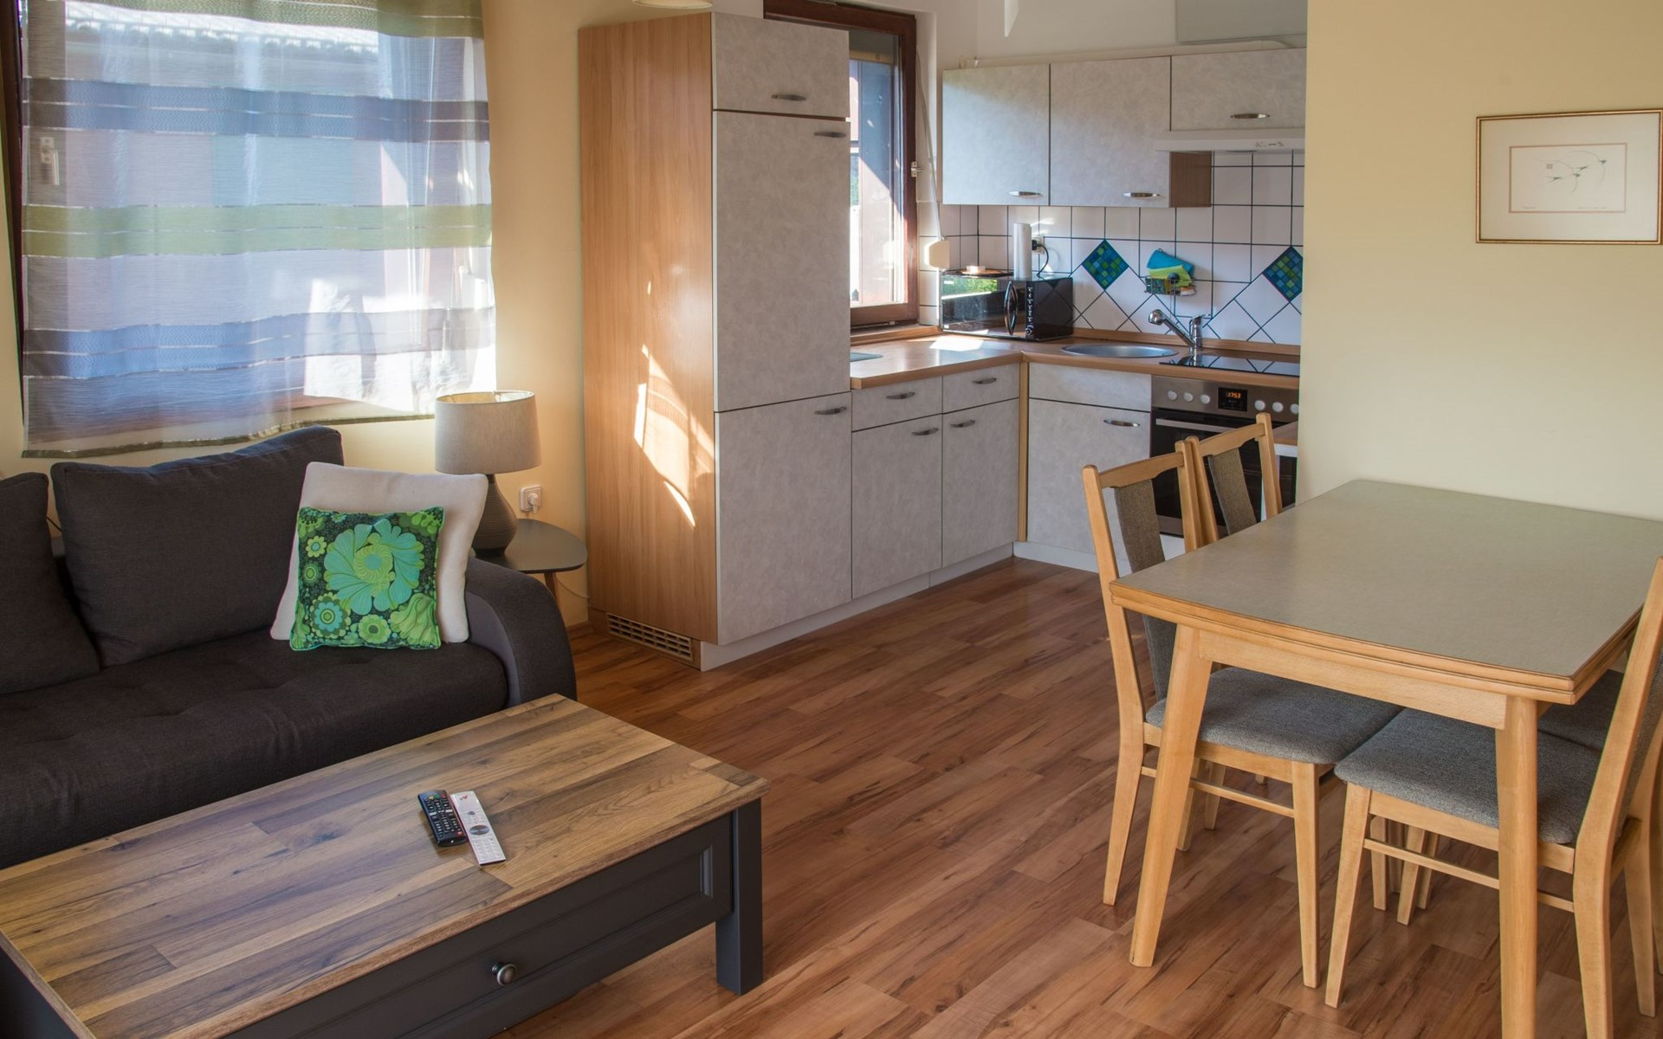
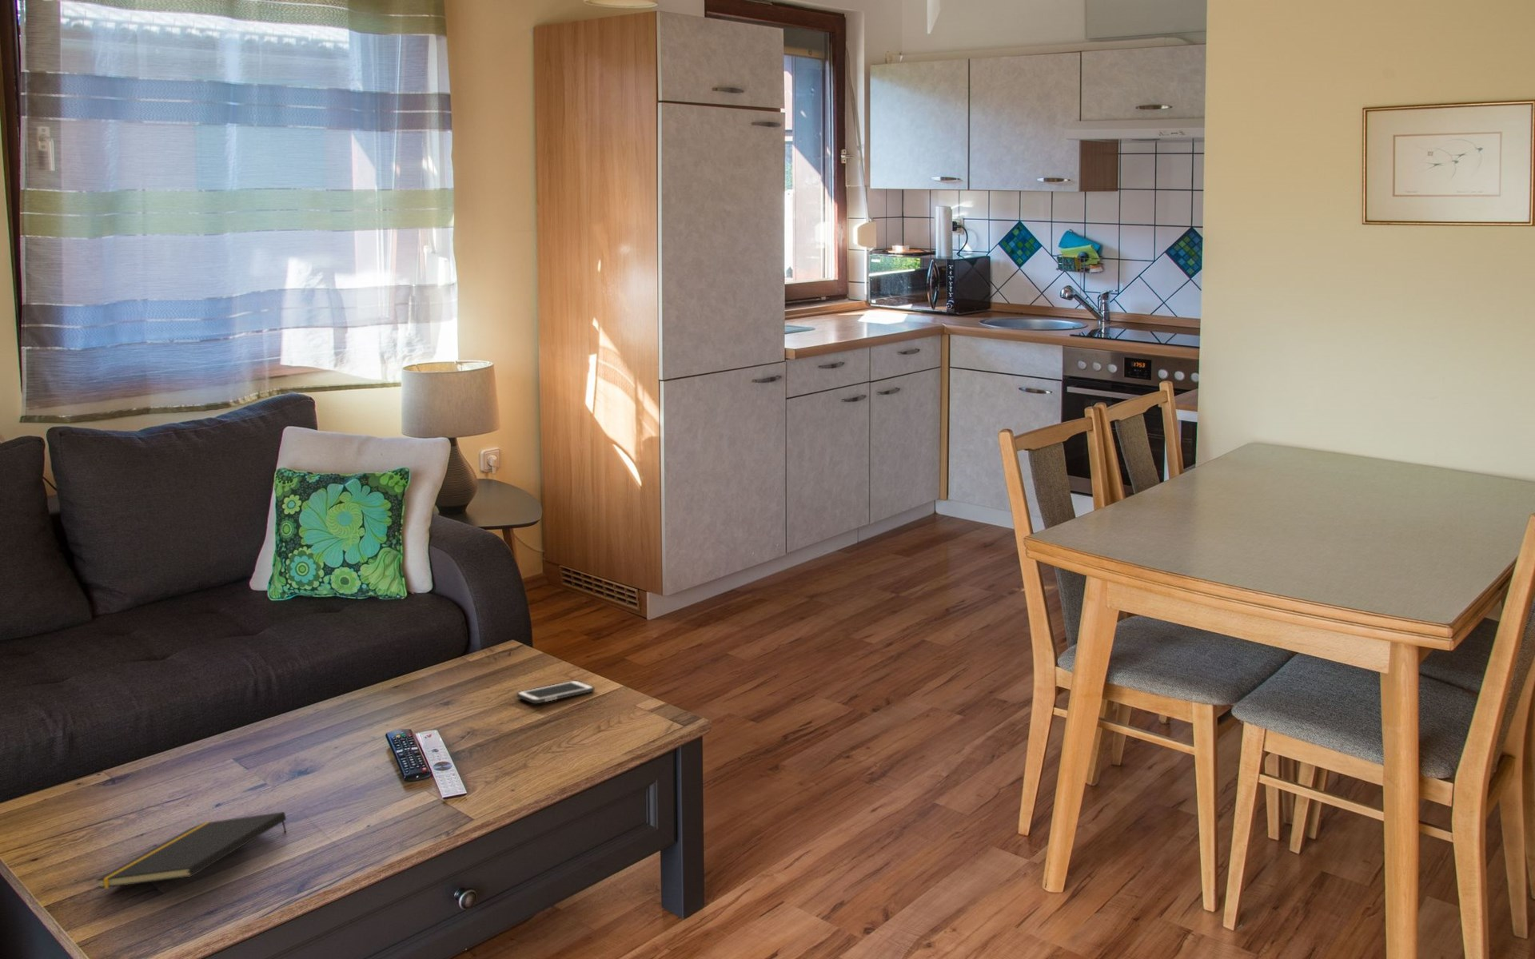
+ notepad (196, 847)
+ cell phone (556, 692)
